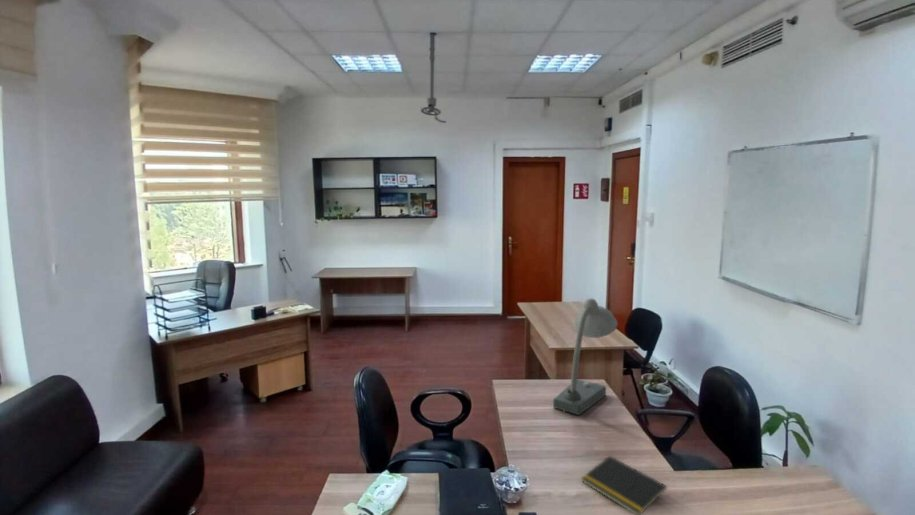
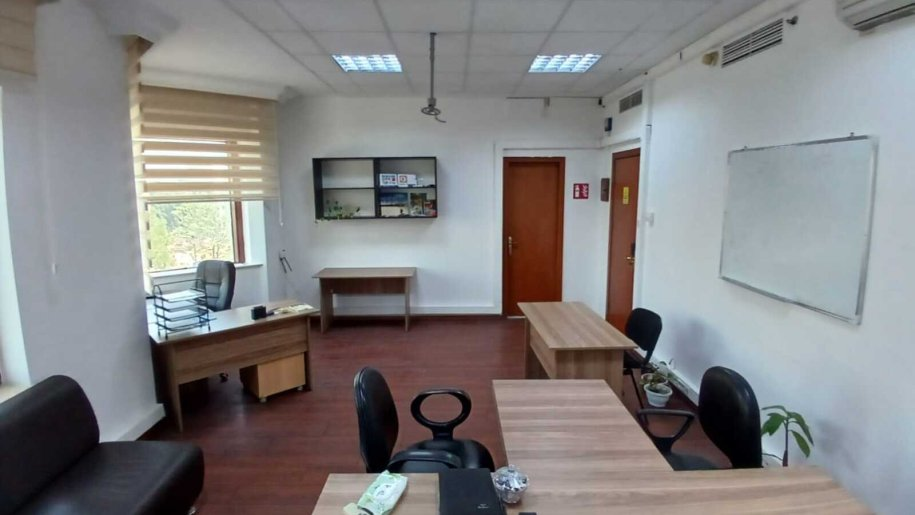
- notepad (622, 483)
- desk lamp (580, 348)
